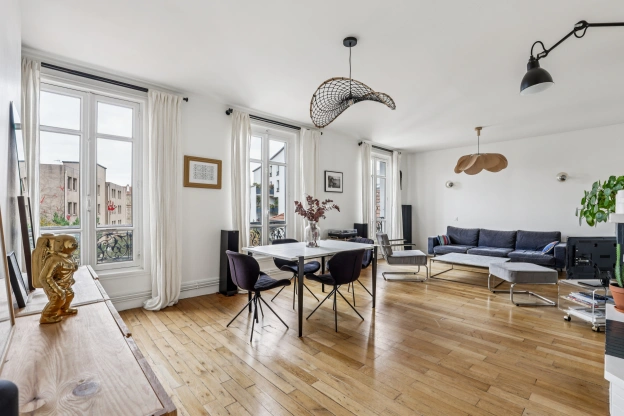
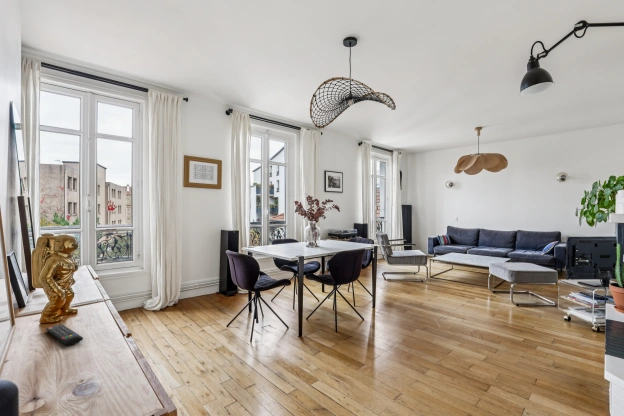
+ remote control (63, 334)
